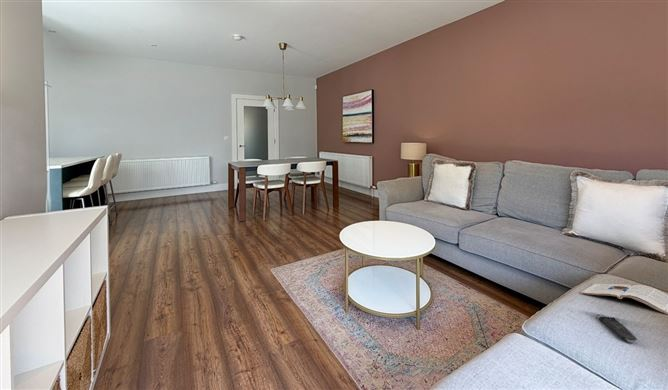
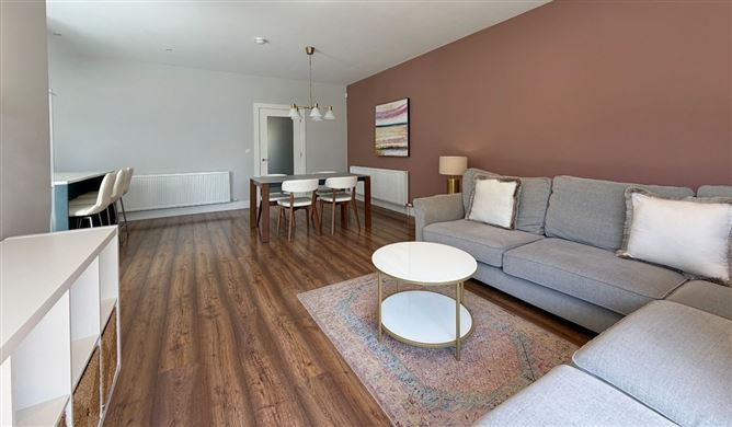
- magazine (627, 292)
- remote control (618, 328)
